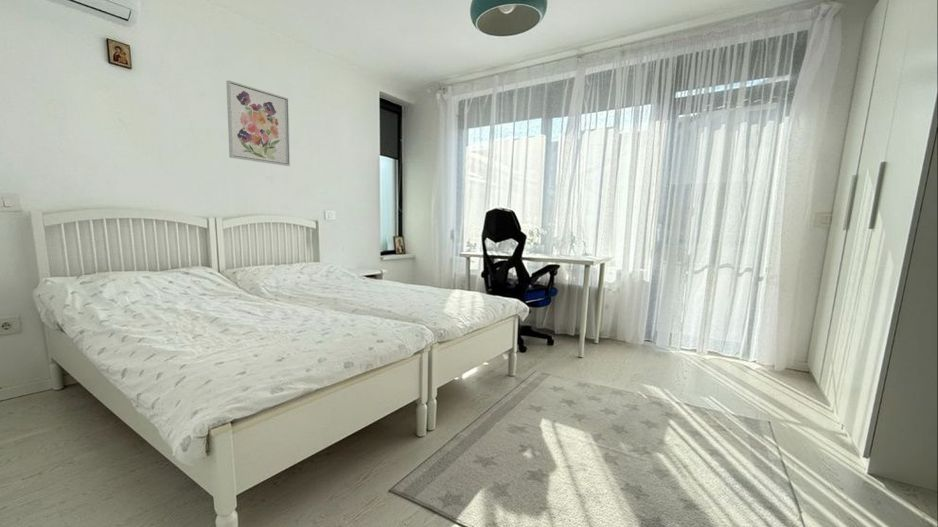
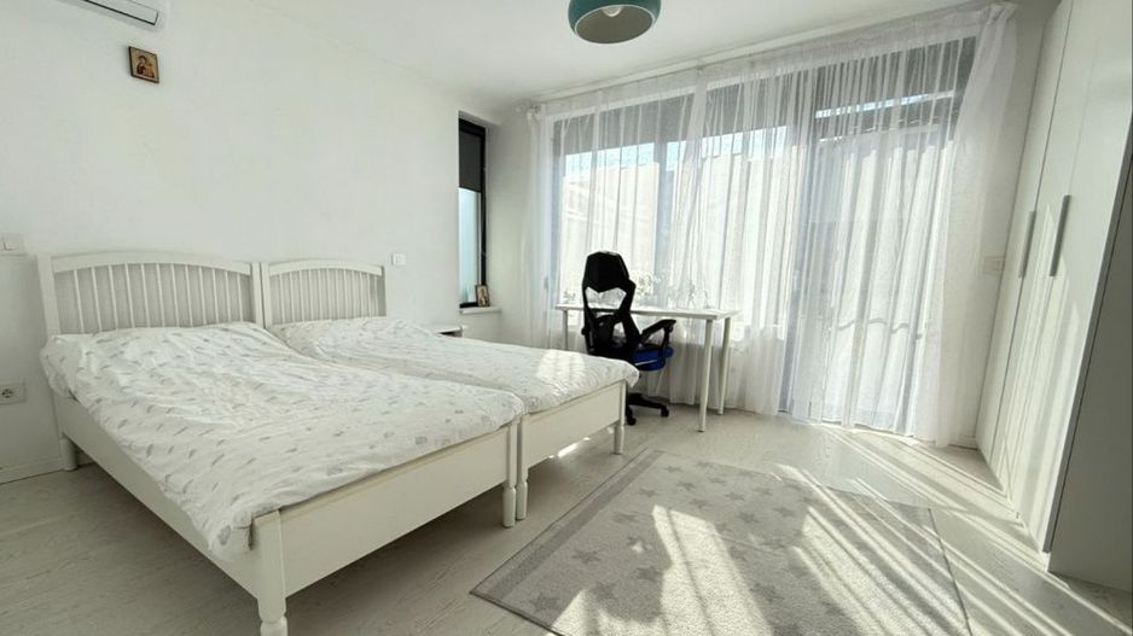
- wall art (260, 126)
